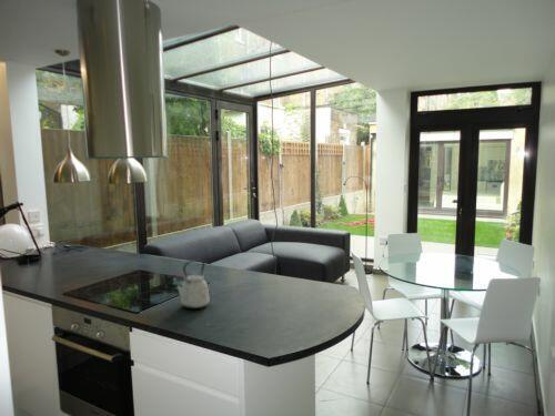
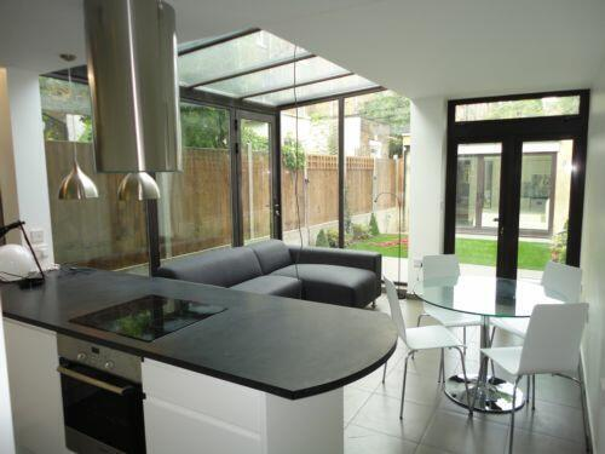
- kettle (190, 284)
